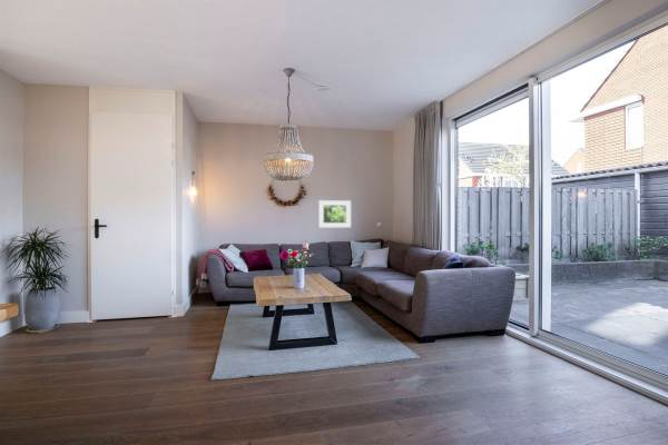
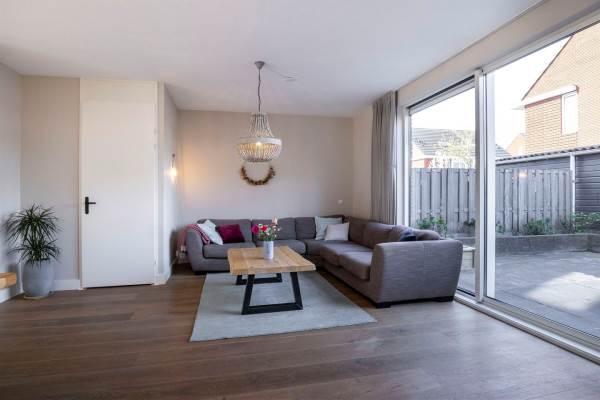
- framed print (334, 214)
